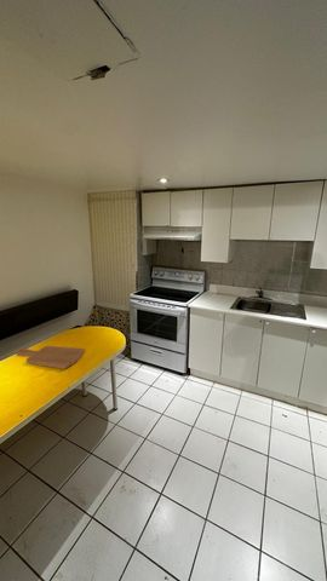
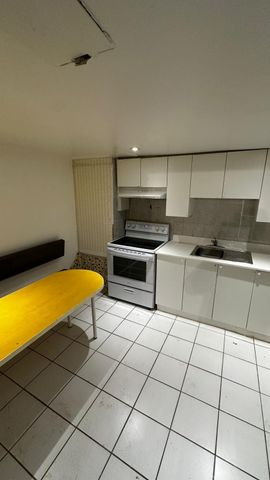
- cutting board (52, 355)
